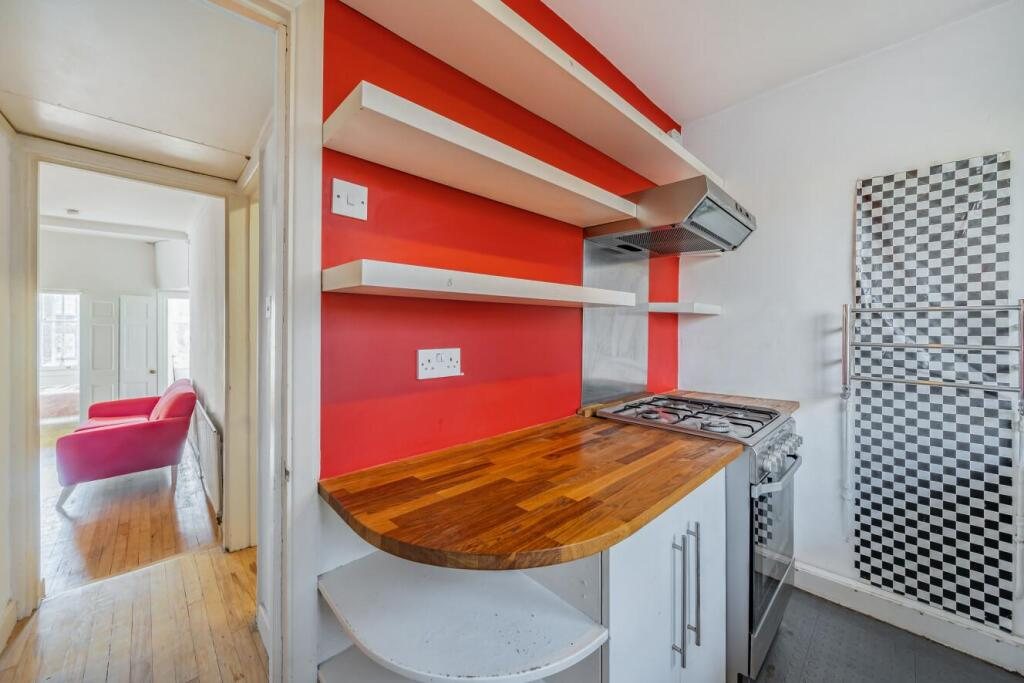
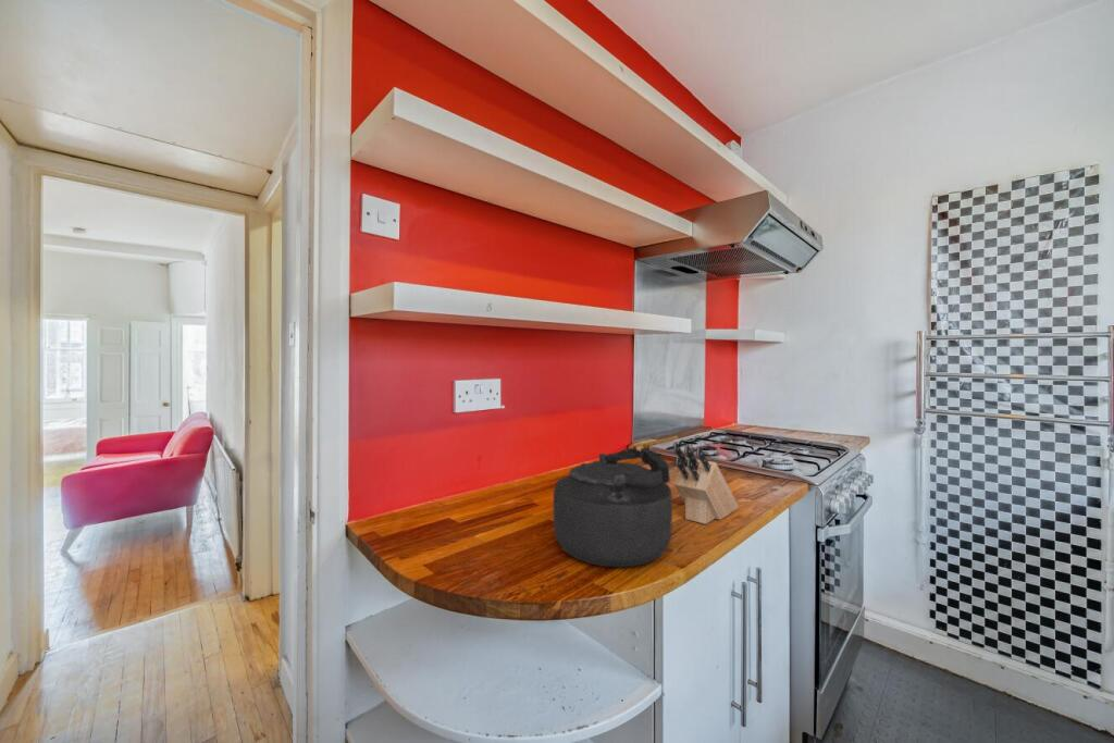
+ kettle (612, 498)
+ knife block (704, 478)
